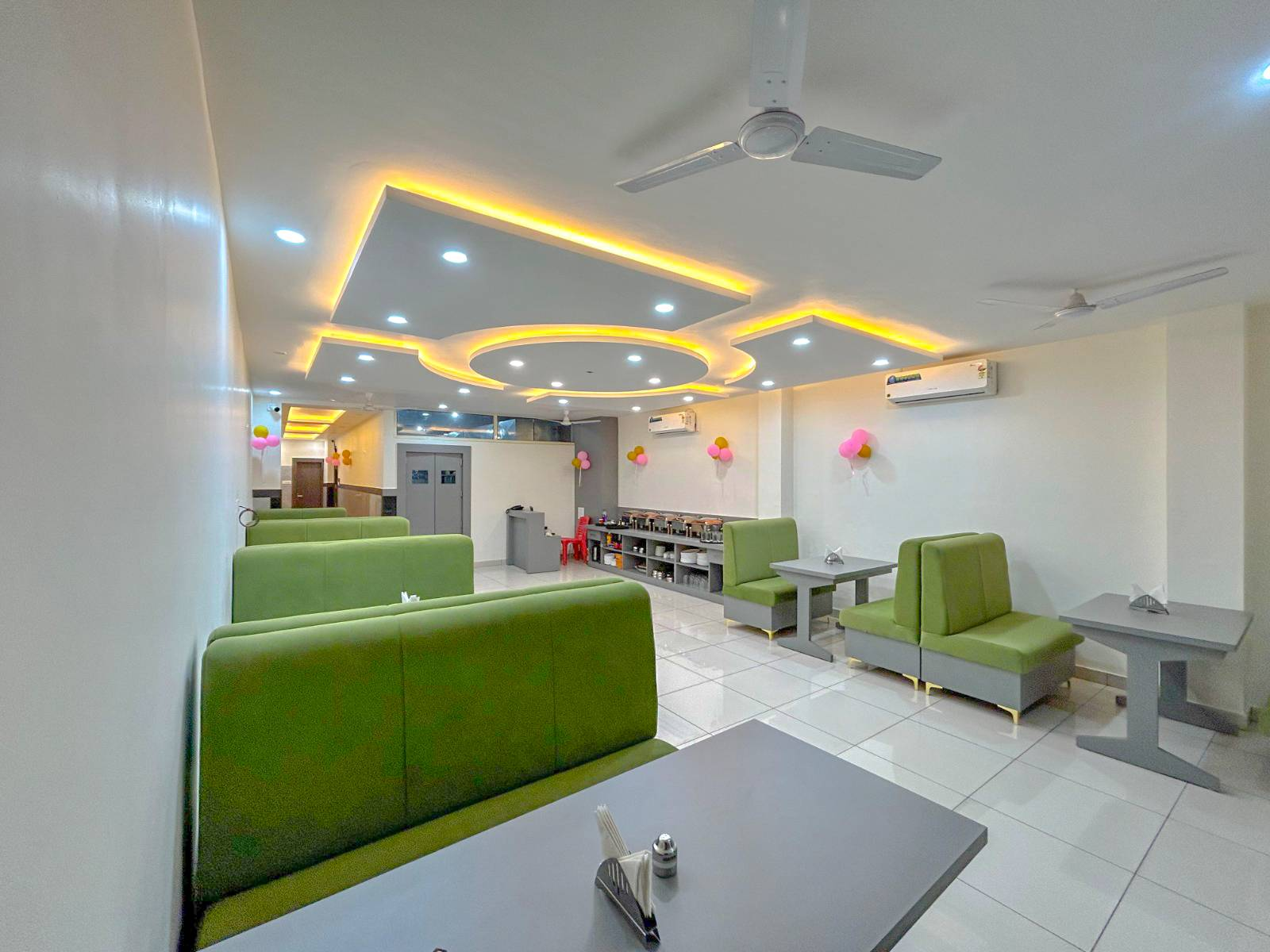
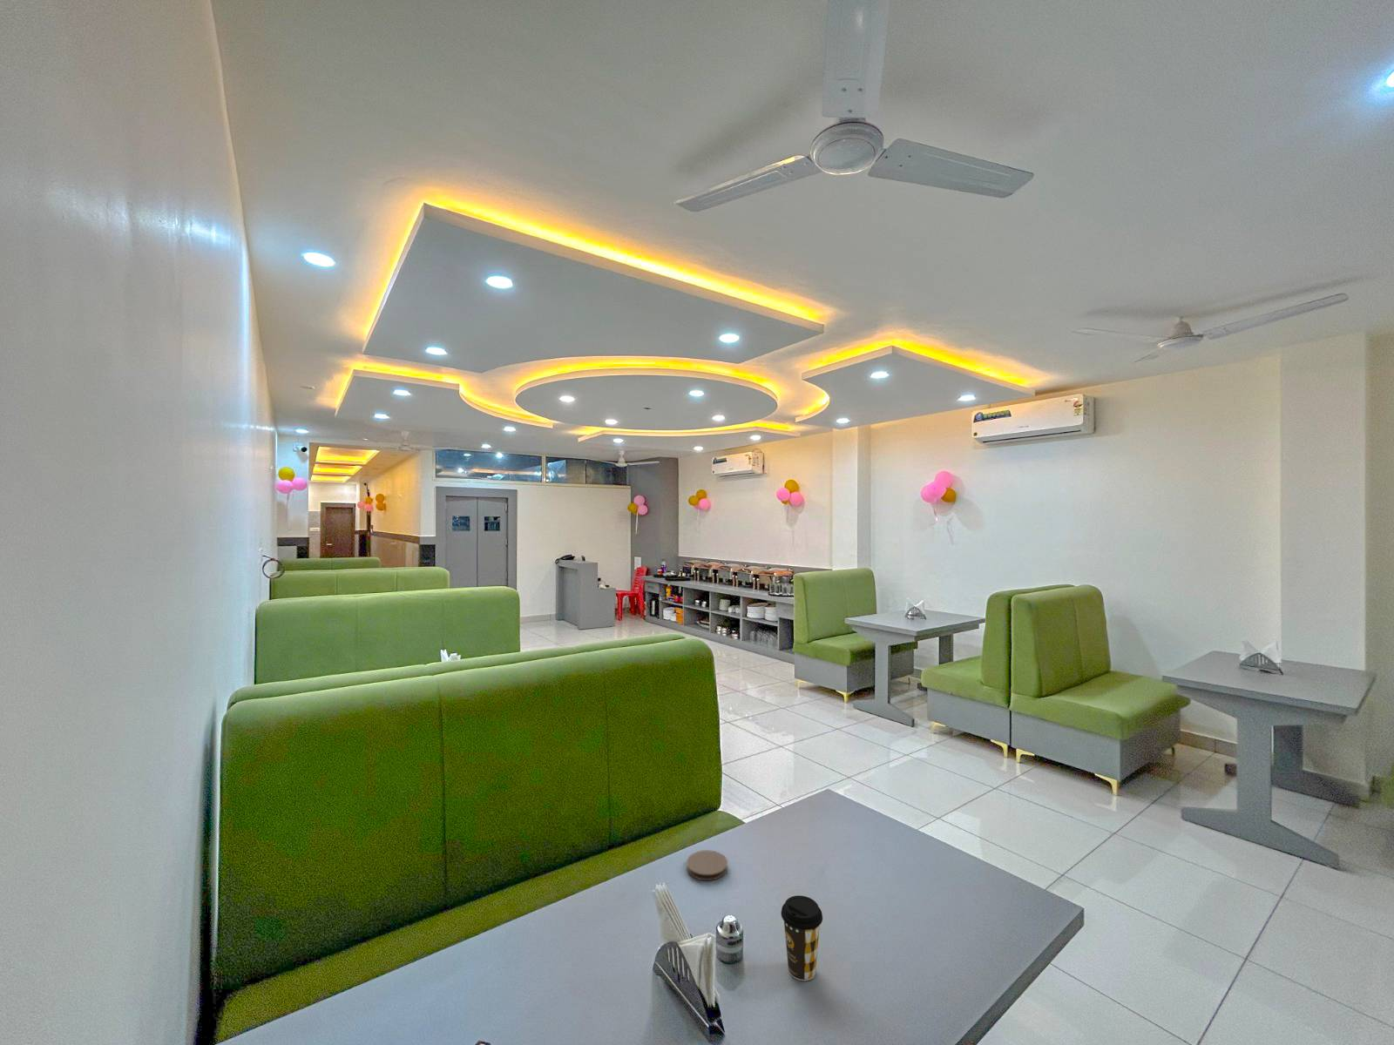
+ coffee cup (801, 937)
+ coaster (707, 865)
